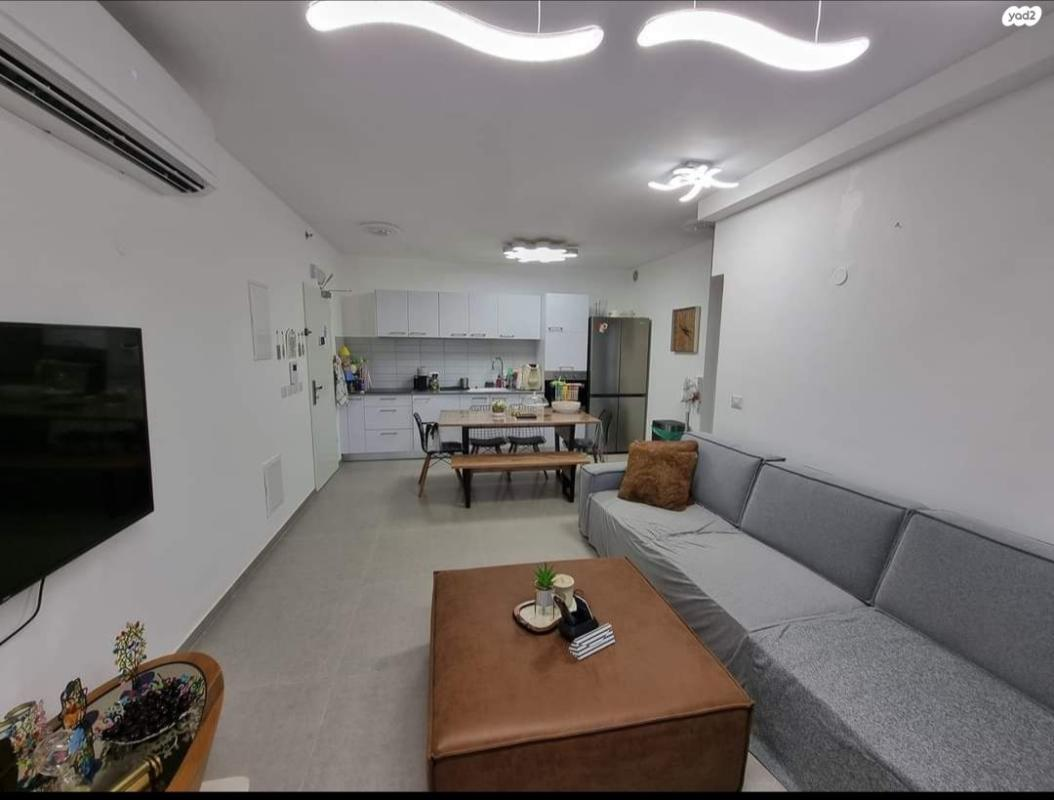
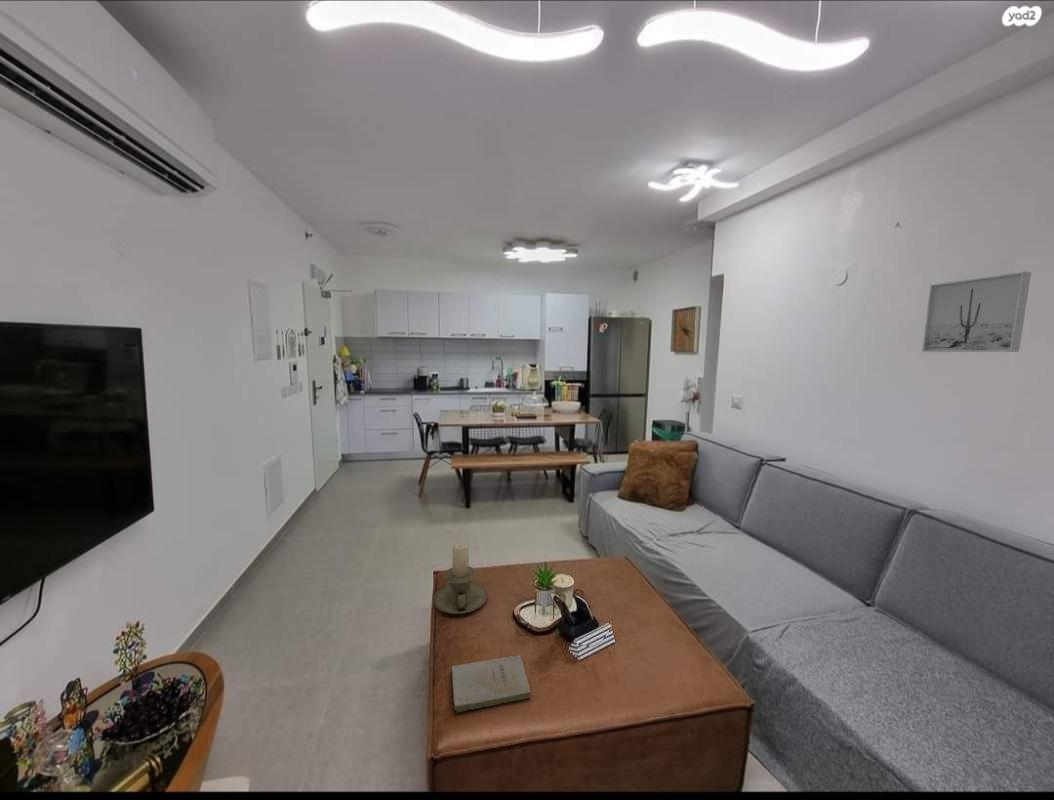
+ candle holder (460, 572)
+ book (489, 681)
+ wall art (971, 315)
